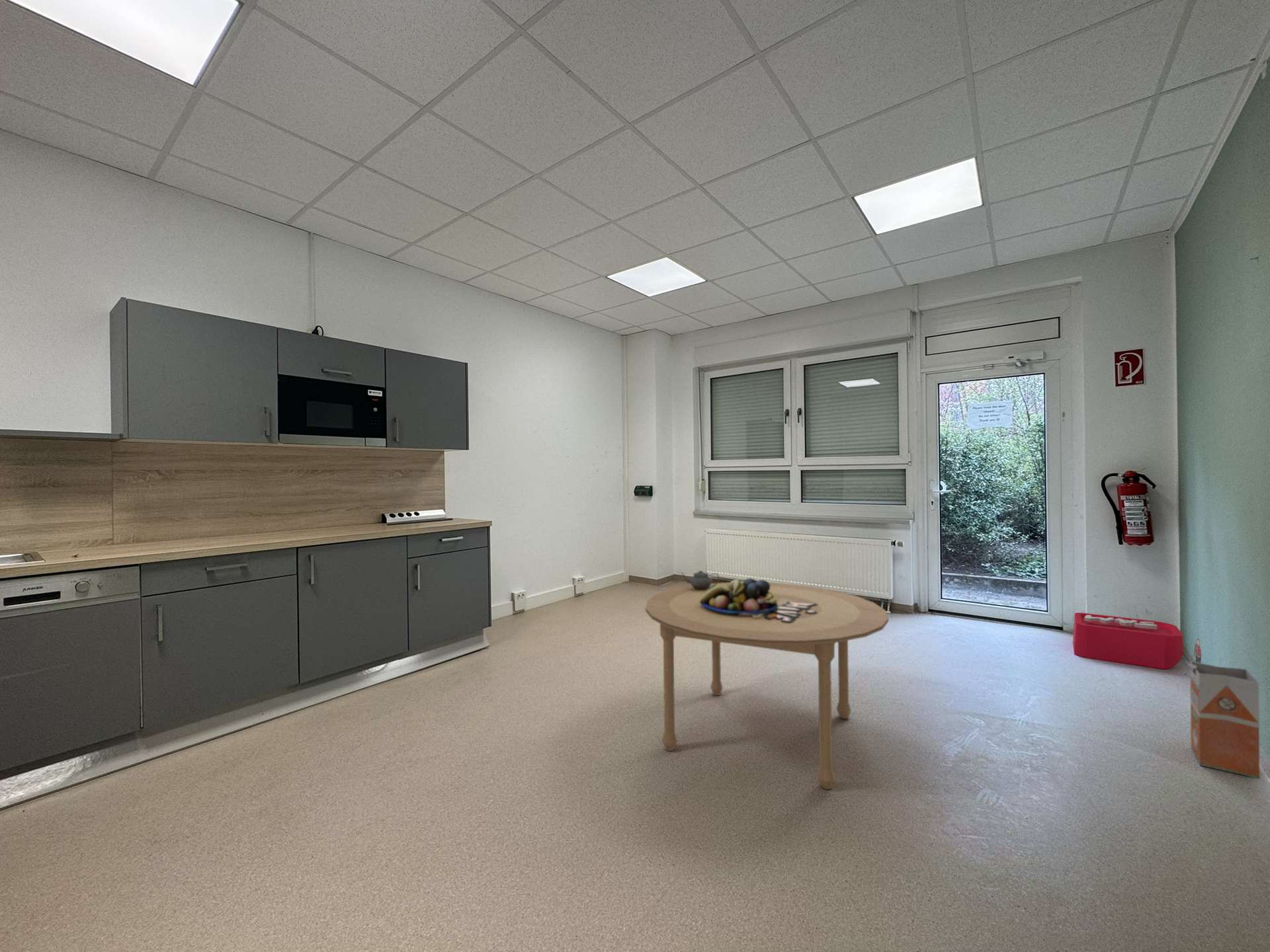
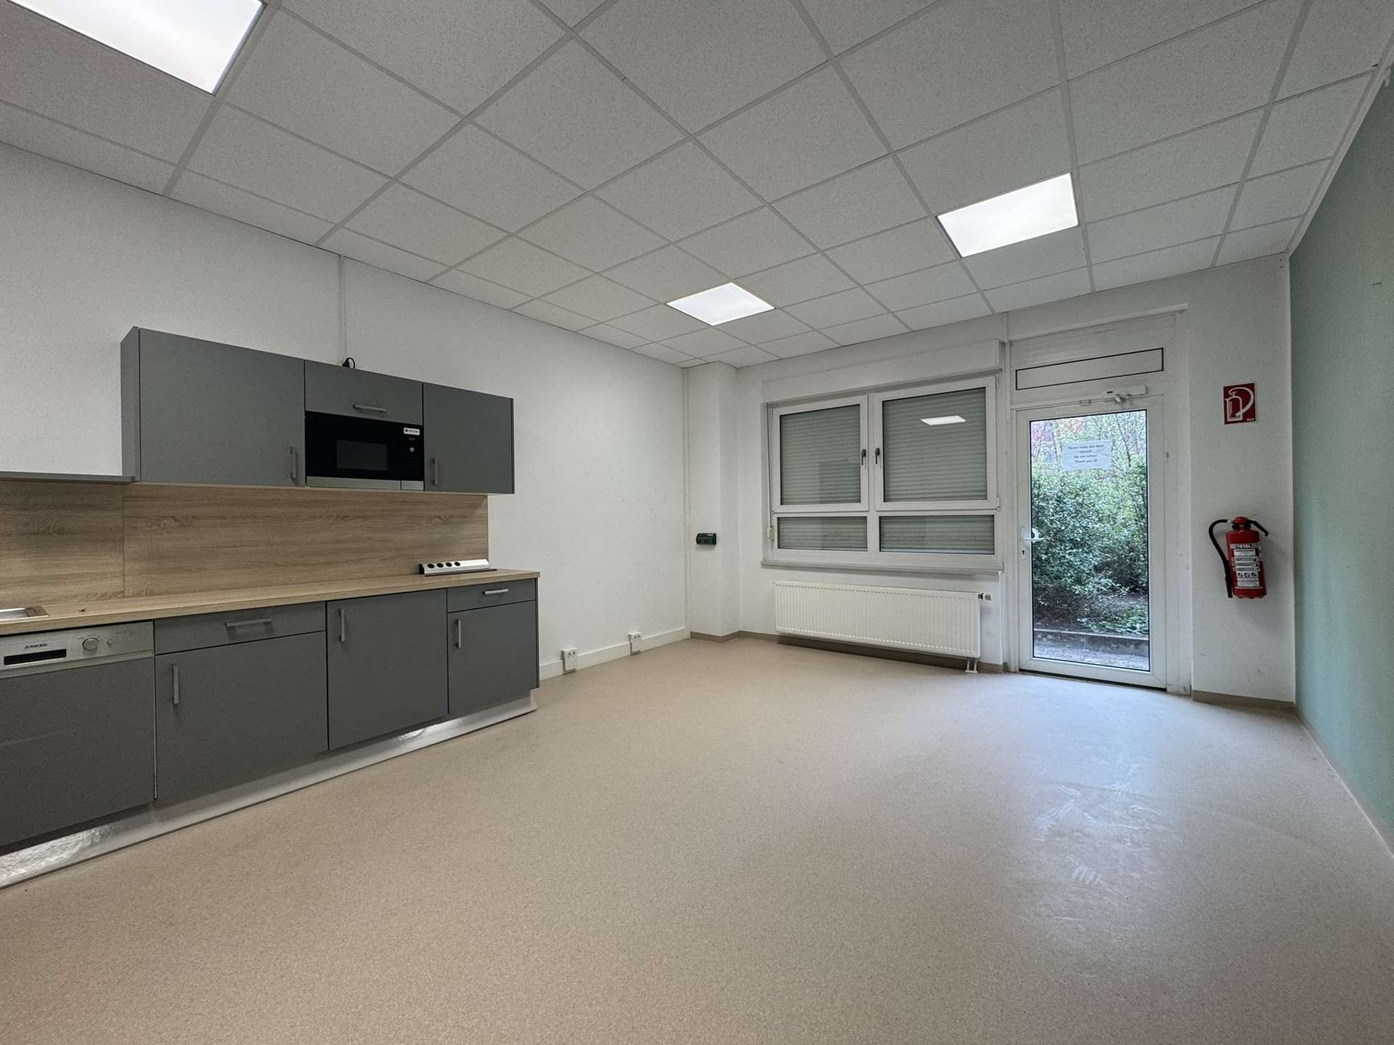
- teapot (699, 579)
- fruit bowl (739, 593)
- dining table (765, 648)
- storage bin (1130, 640)
- waste bin (1218, 713)
